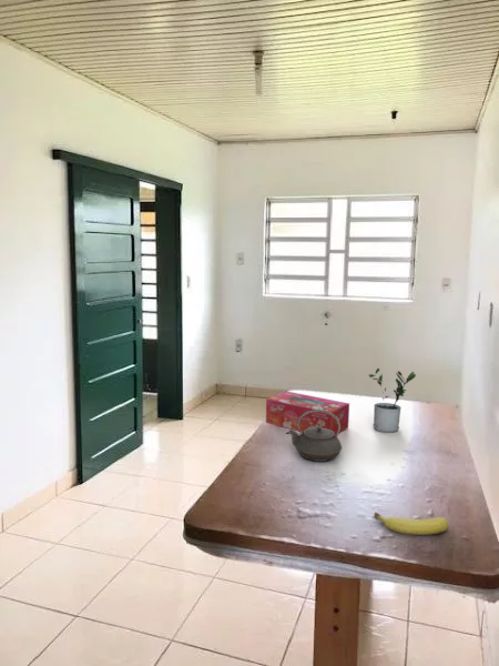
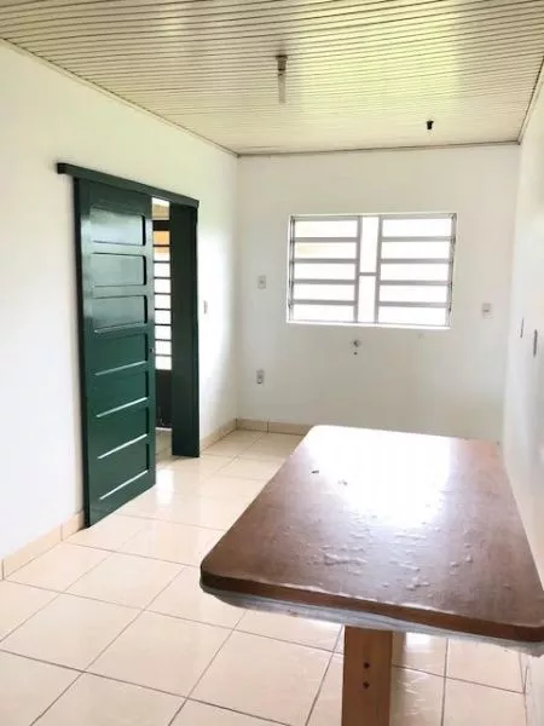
- fruit (413, 521)
- potted plant (387, 396)
- teapot (315, 432)
- tissue box (306, 414)
